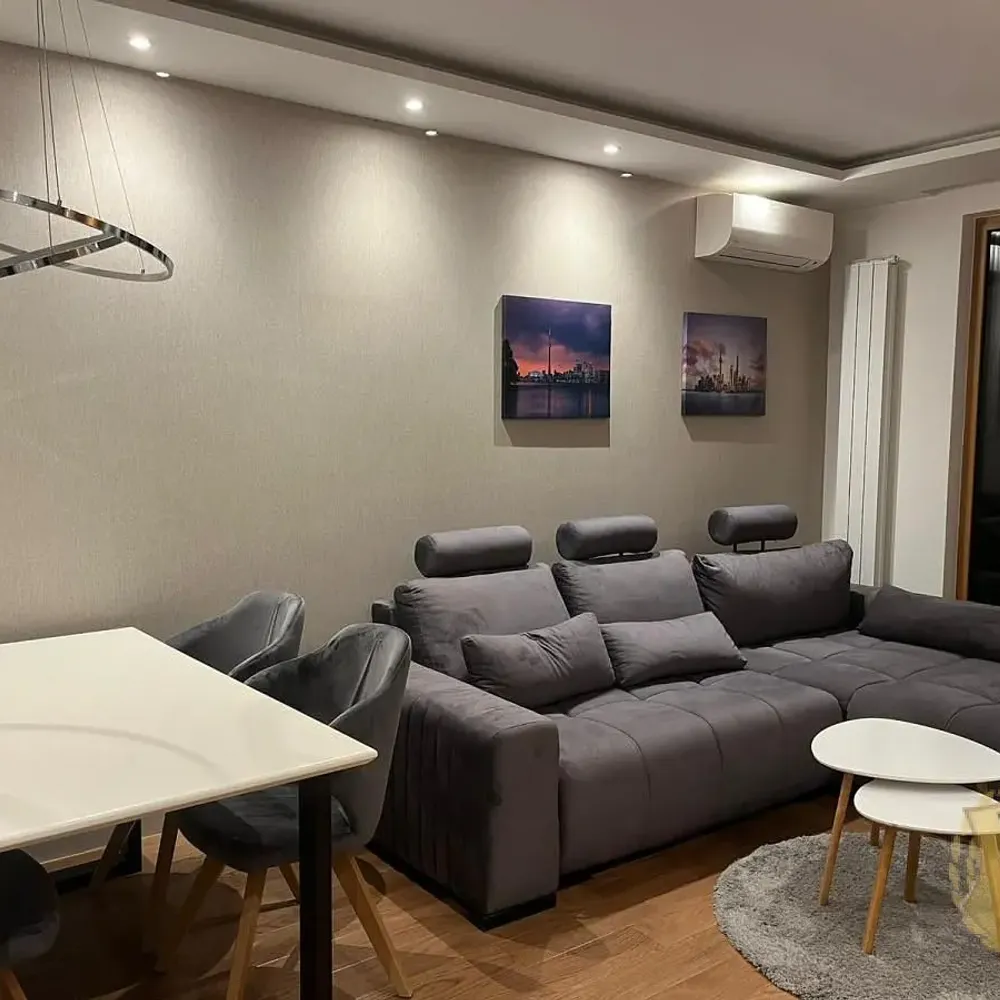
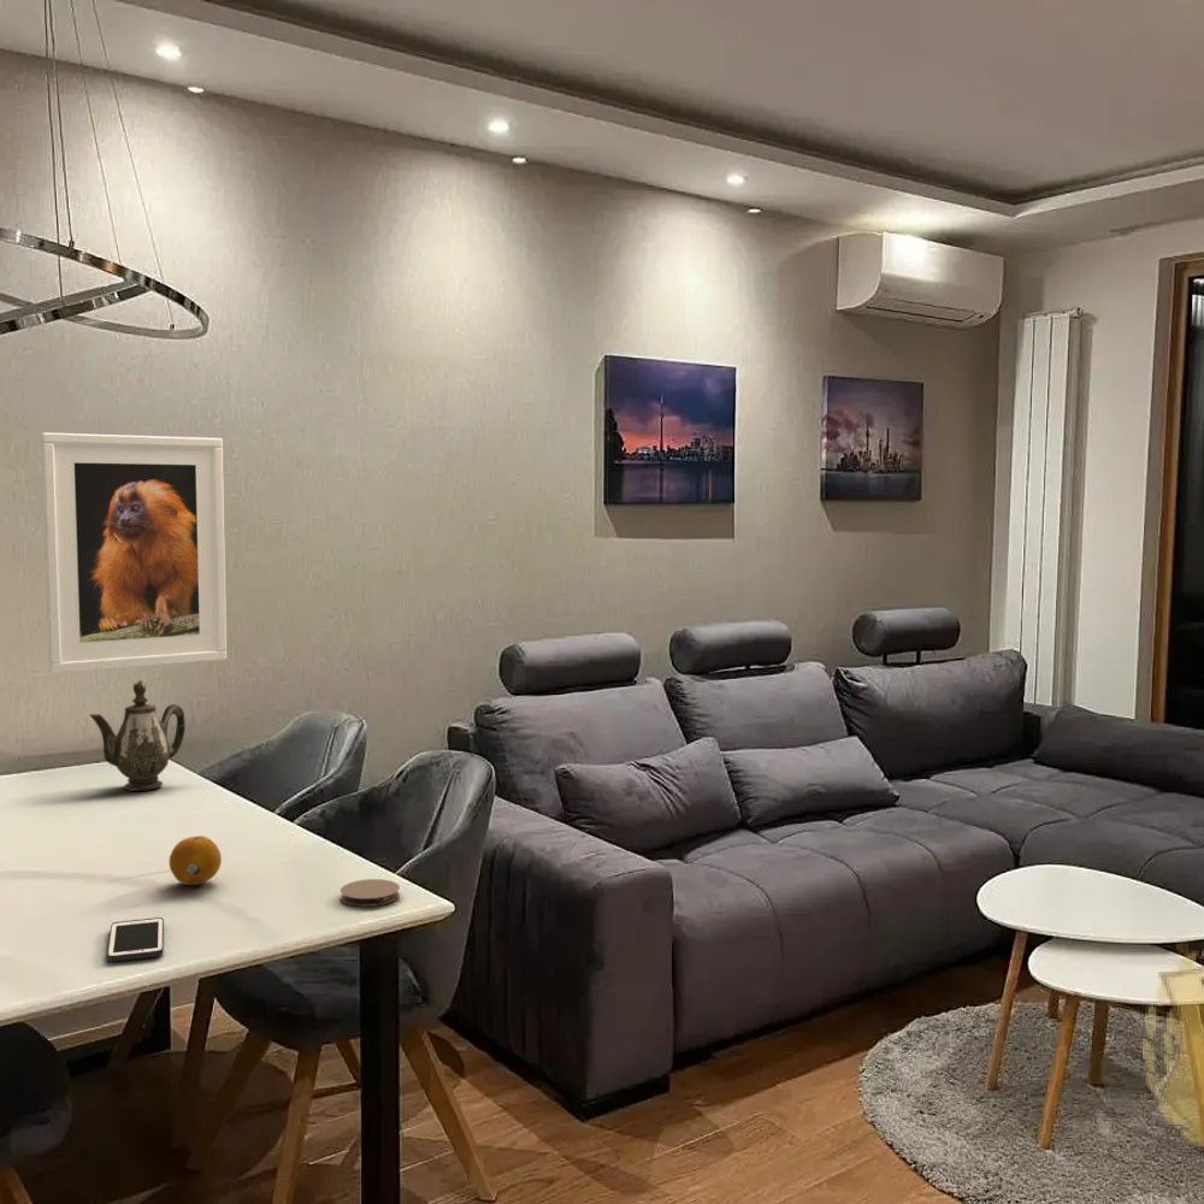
+ coaster (370, 892)
+ cell phone (136, 938)
+ fruit (195, 860)
+ teapot (138, 734)
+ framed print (138, 551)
